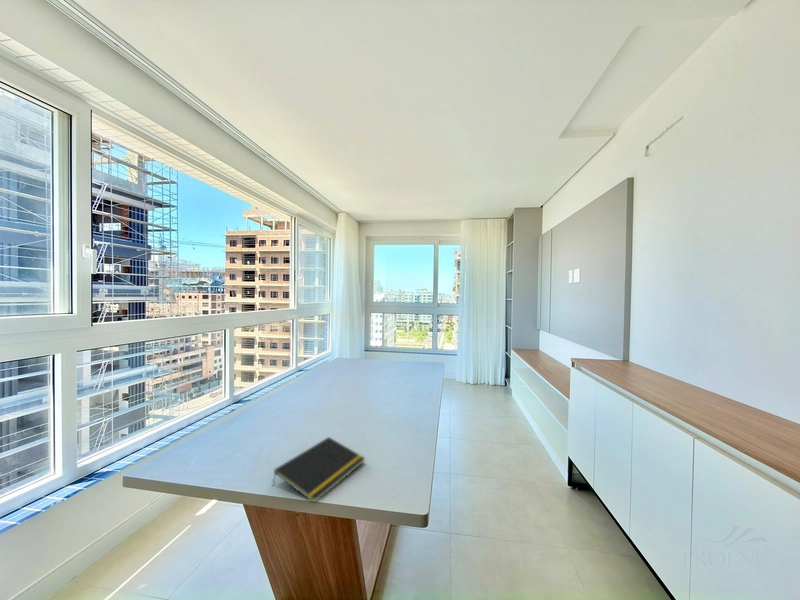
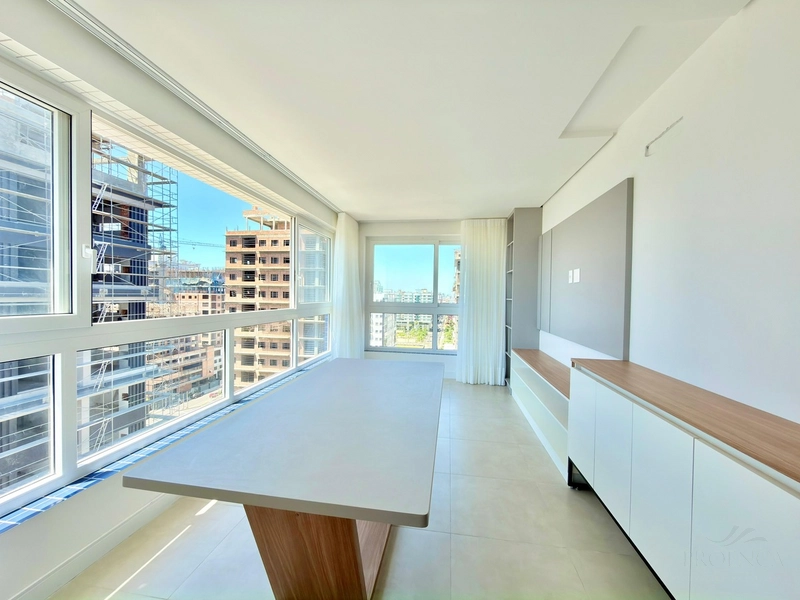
- notepad (322, 465)
